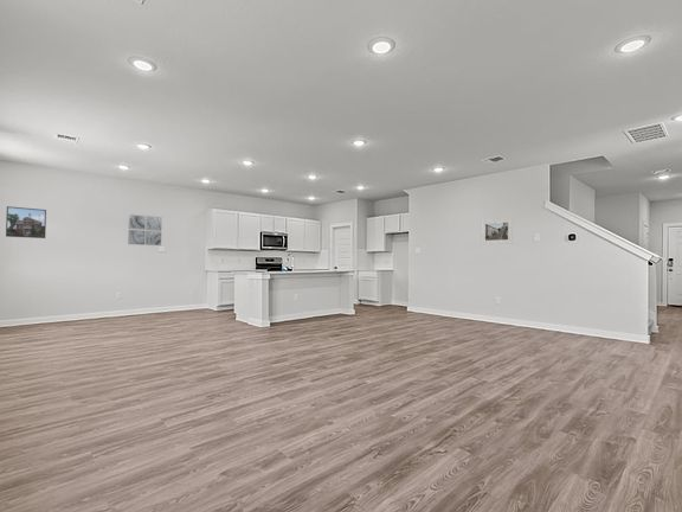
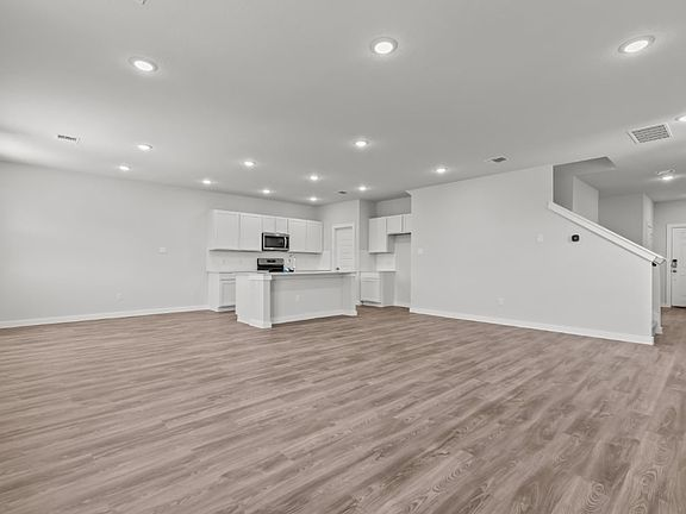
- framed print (26, 222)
- wall art (144, 229)
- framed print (496, 231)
